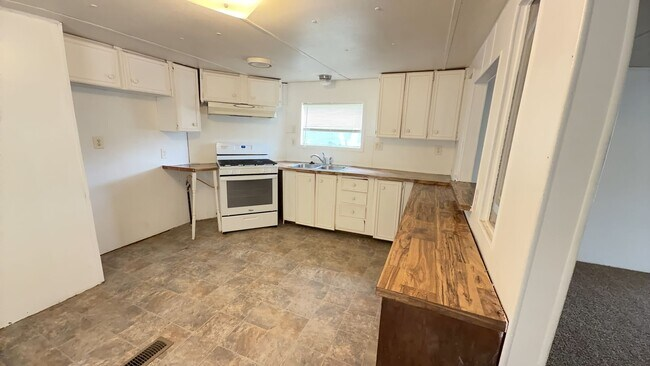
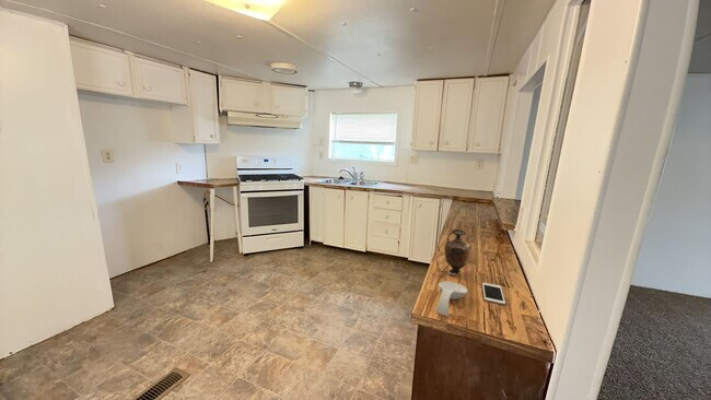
+ vase (457, 250)
+ cell phone (492, 292)
+ spoon rest (450, 293)
